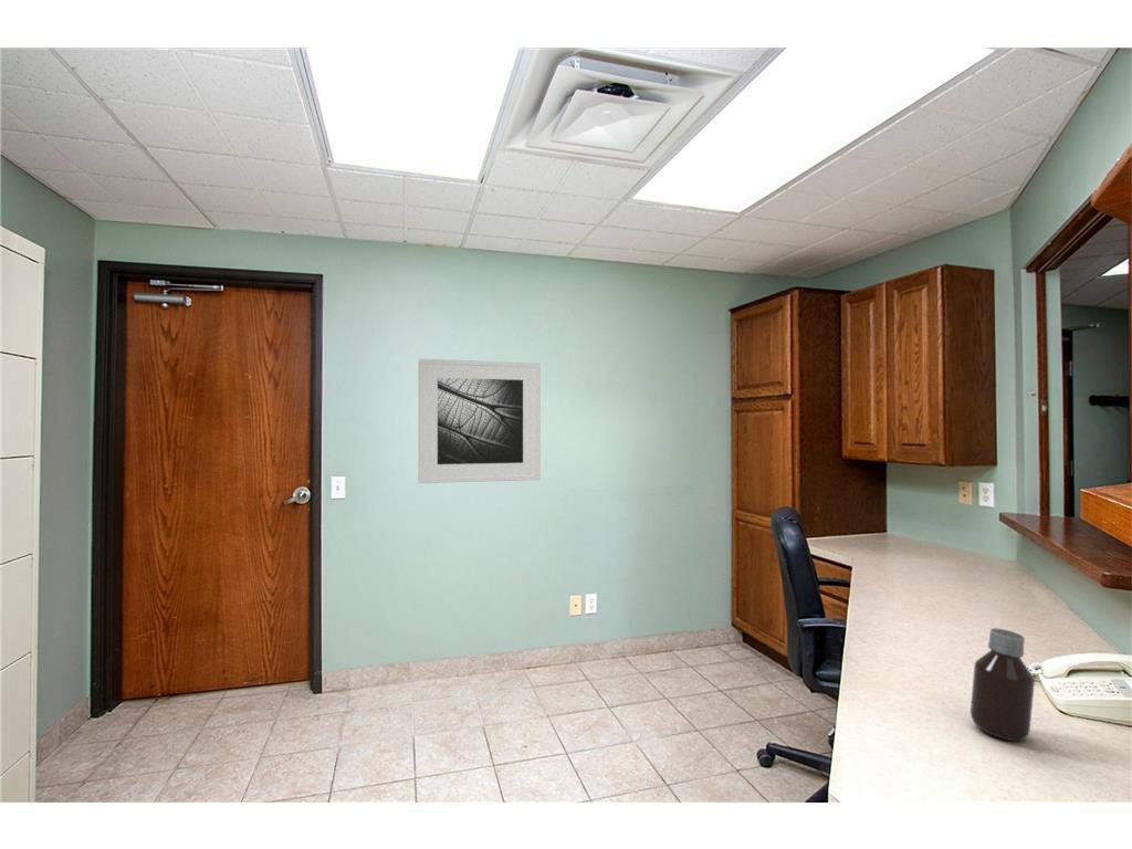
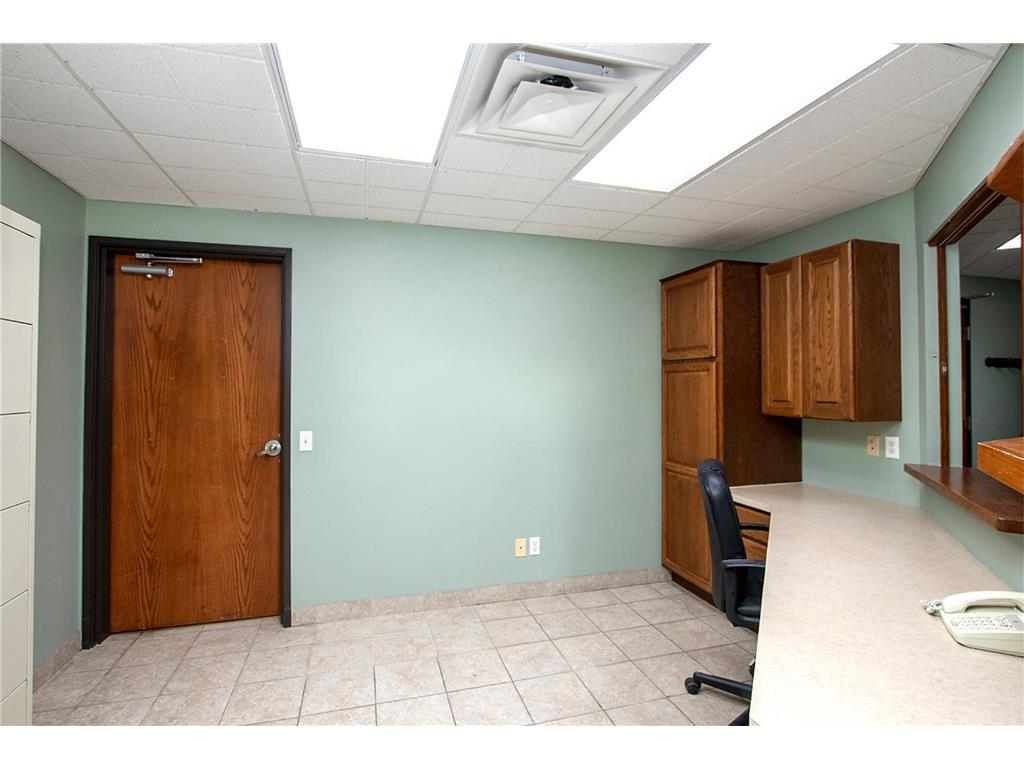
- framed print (481, 421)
- bottle (1000, 681)
